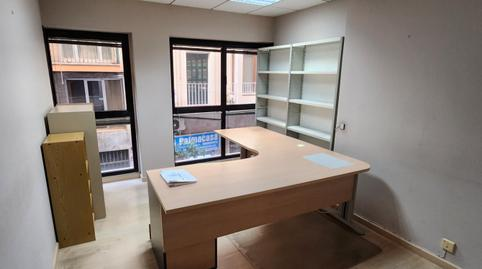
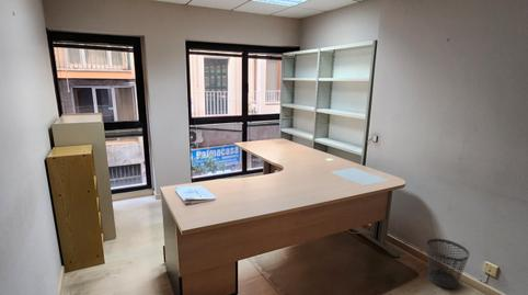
+ wastebasket (445, 264)
